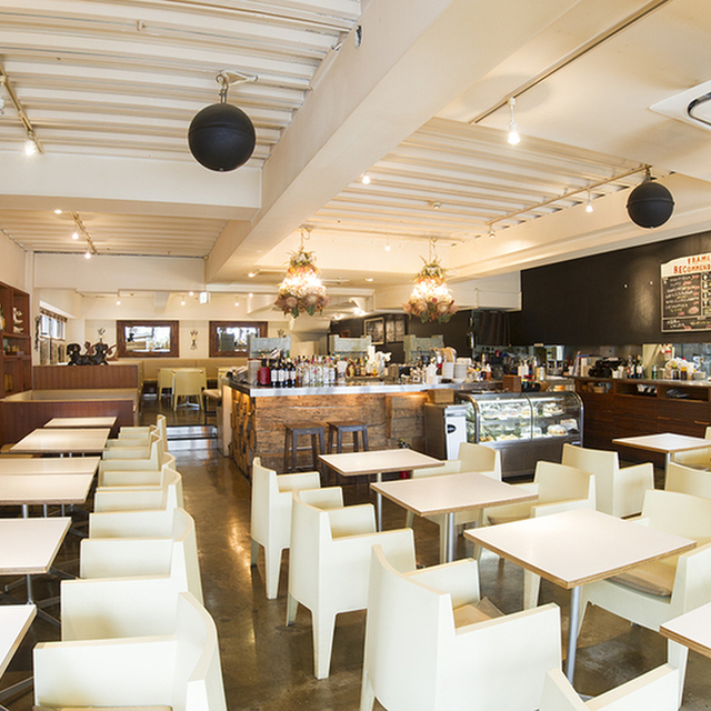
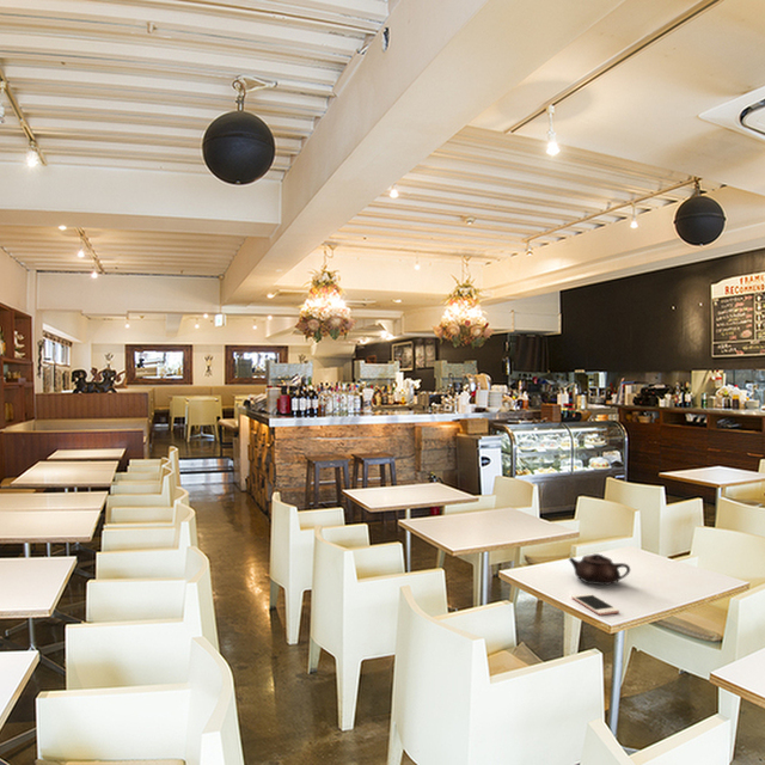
+ teapot (598, 567)
+ cell phone (594, 604)
